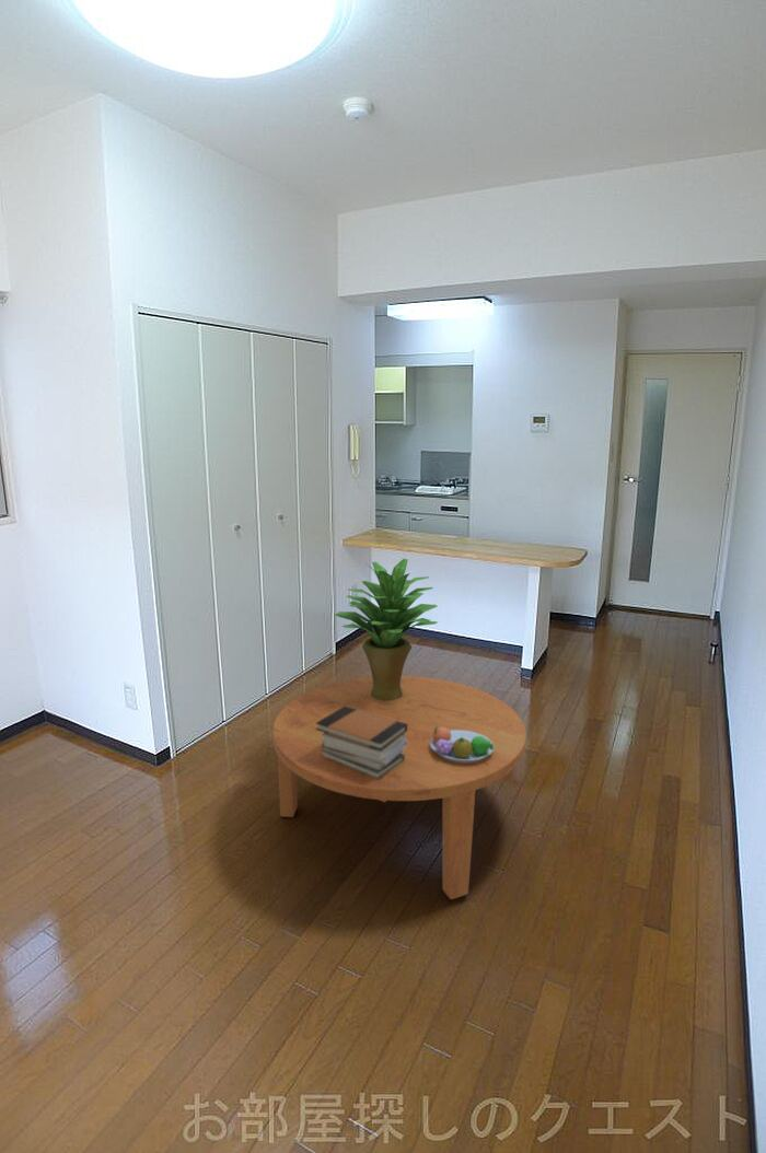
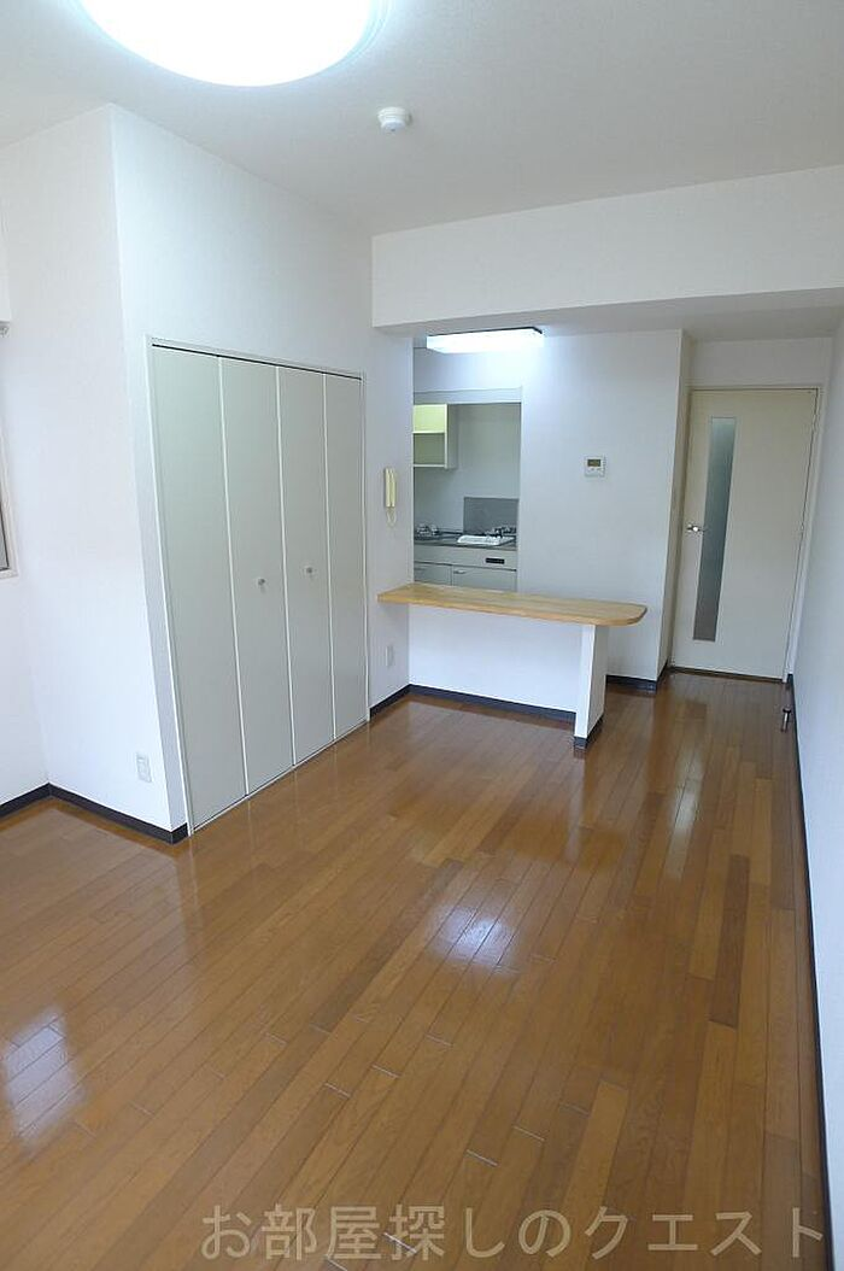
- coffee table (398, 771)
- potted plant (387, 629)
- book stack (362, 741)
- fruit bowl (463, 738)
